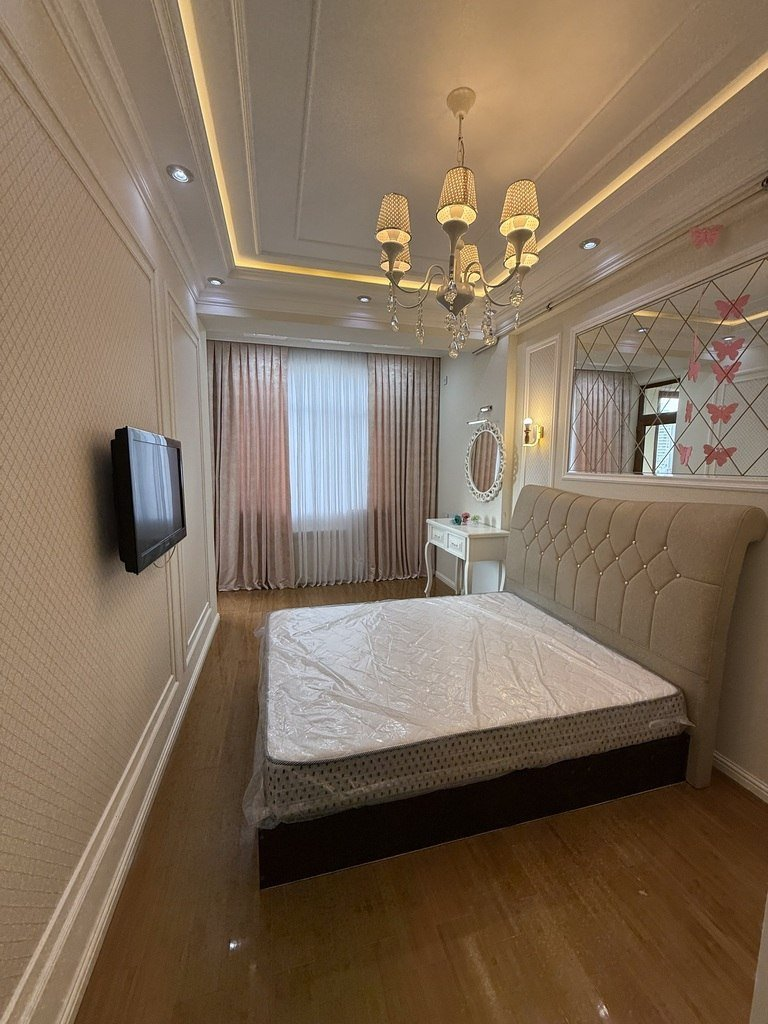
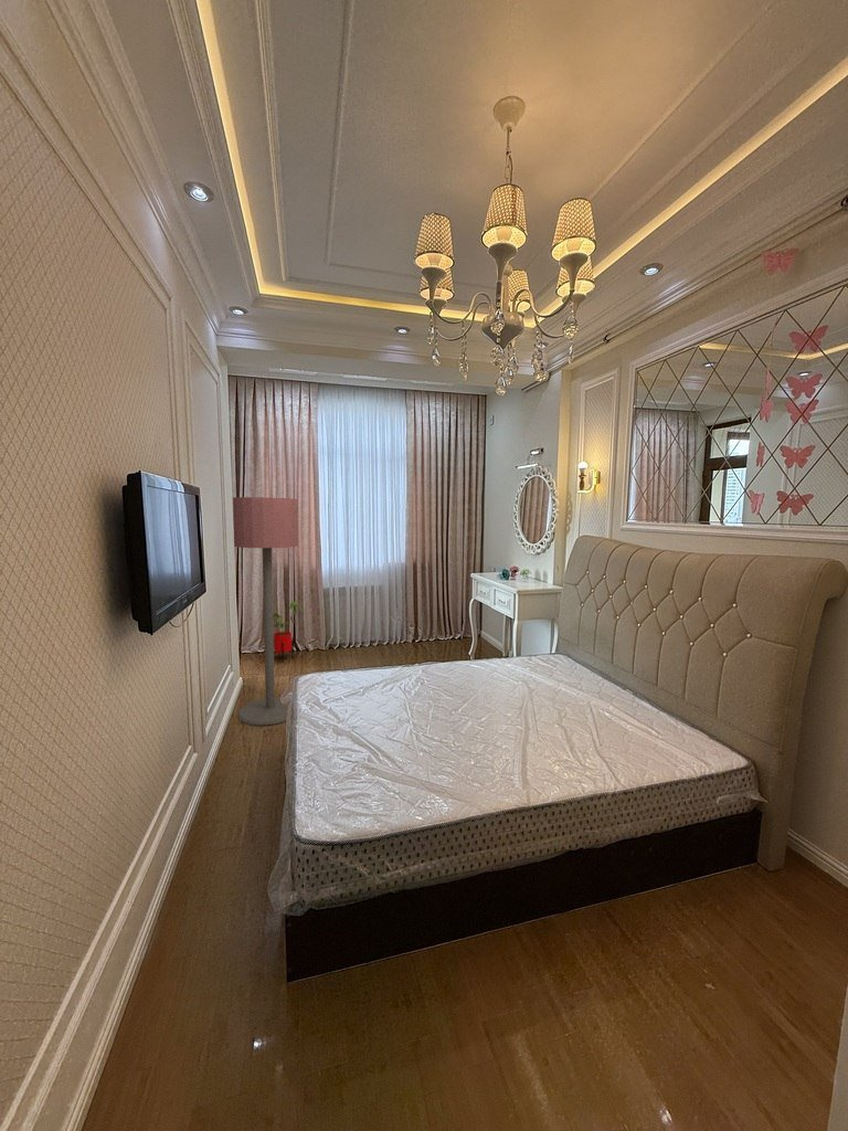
+ floor lamp (267, 607)
+ house plant (285, 630)
